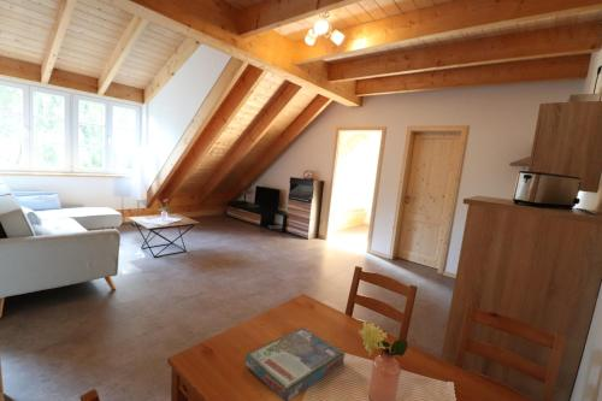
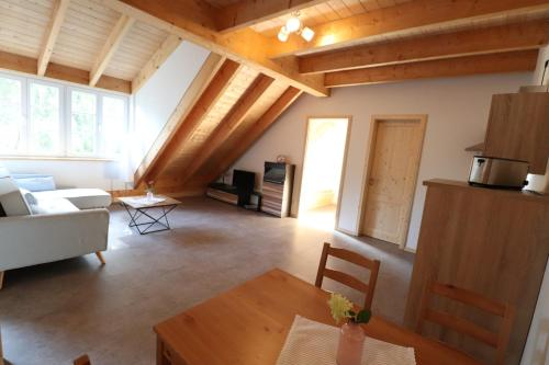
- board game (296, 358)
